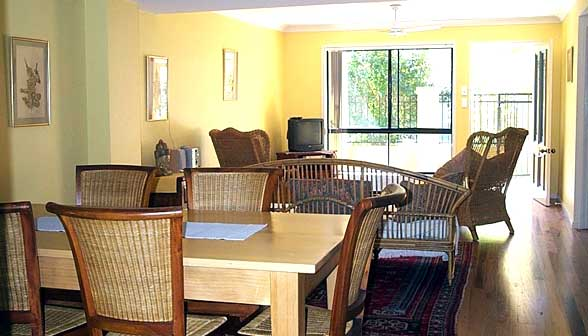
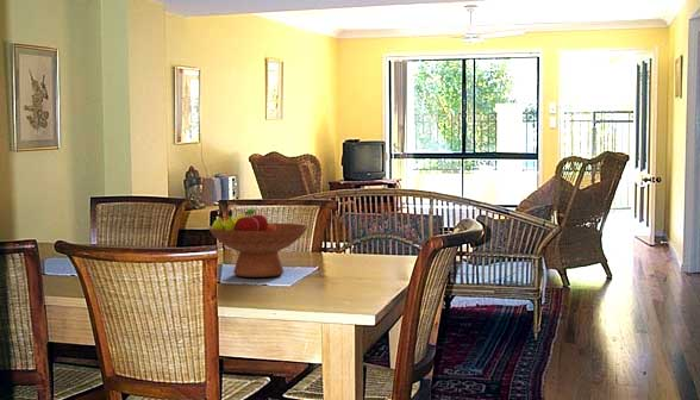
+ fruit bowl (258, 240)
